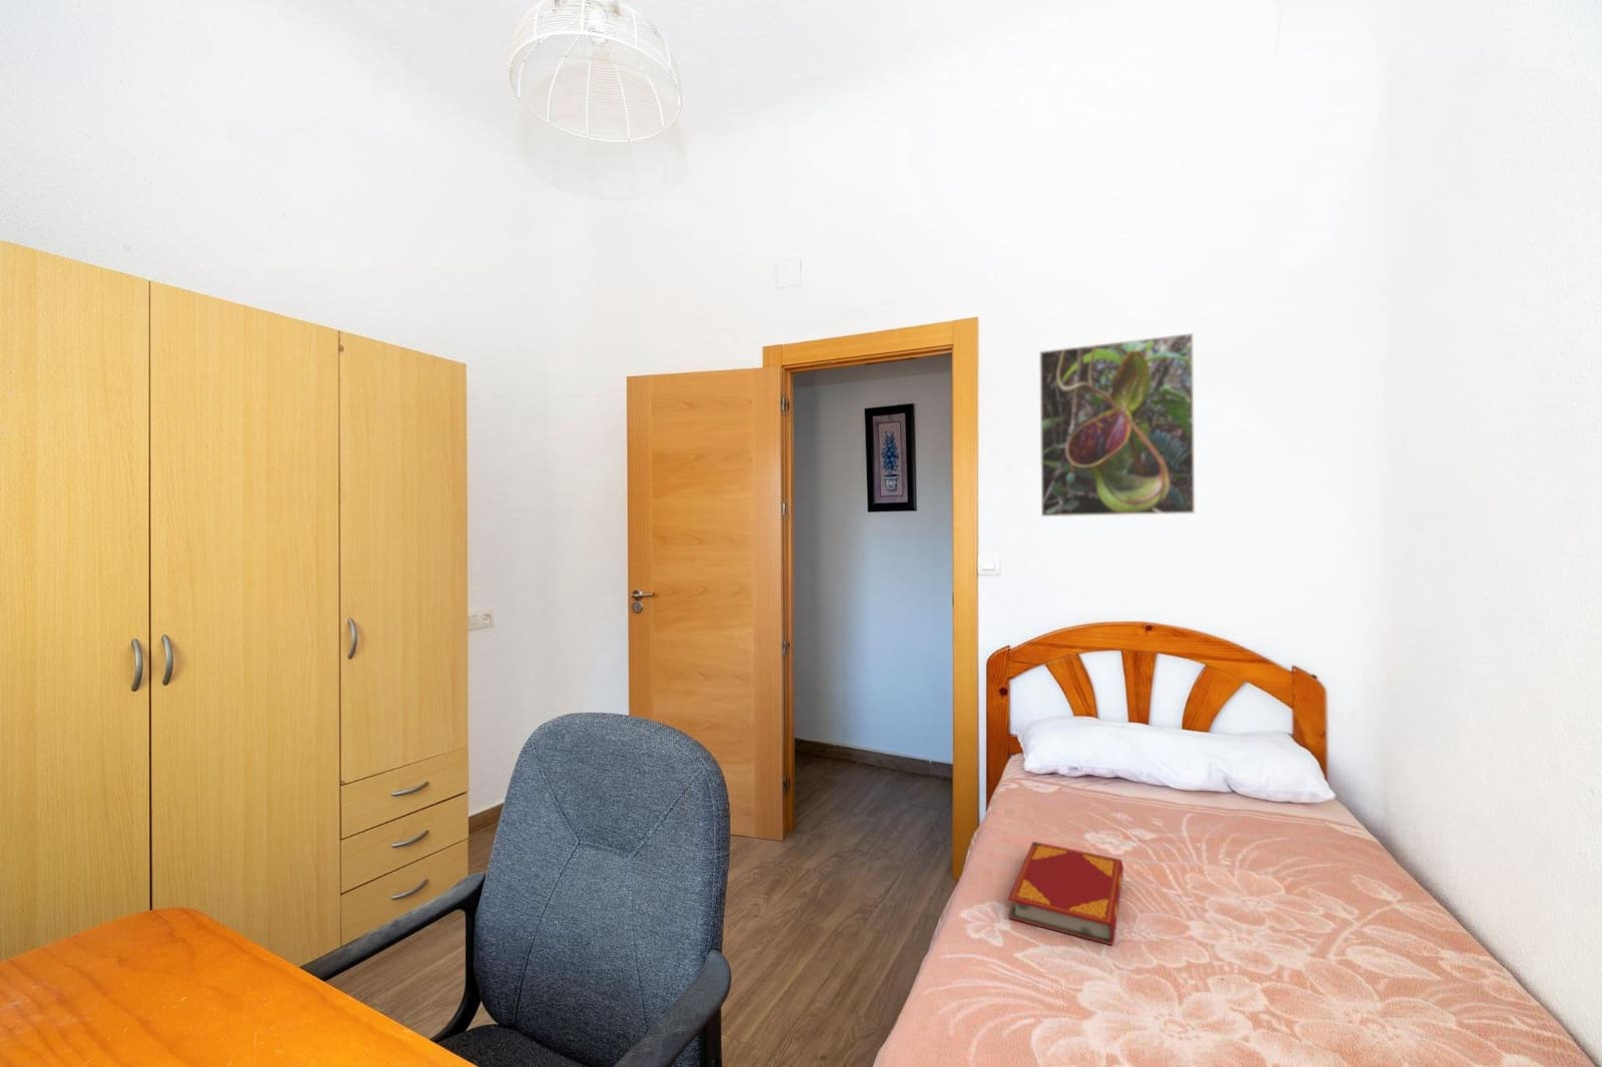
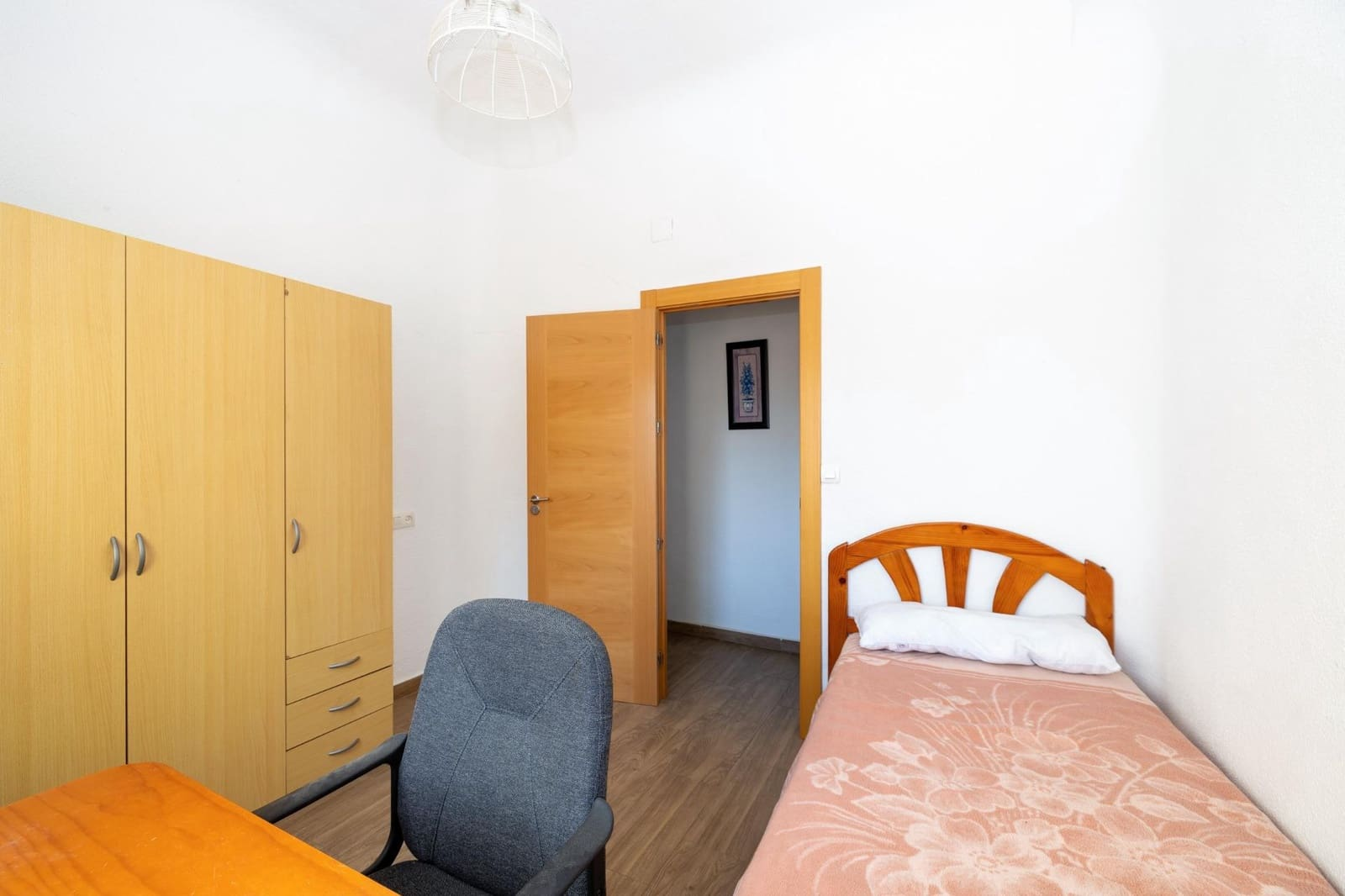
- hardback book (1068, 887)
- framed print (1114, 429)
